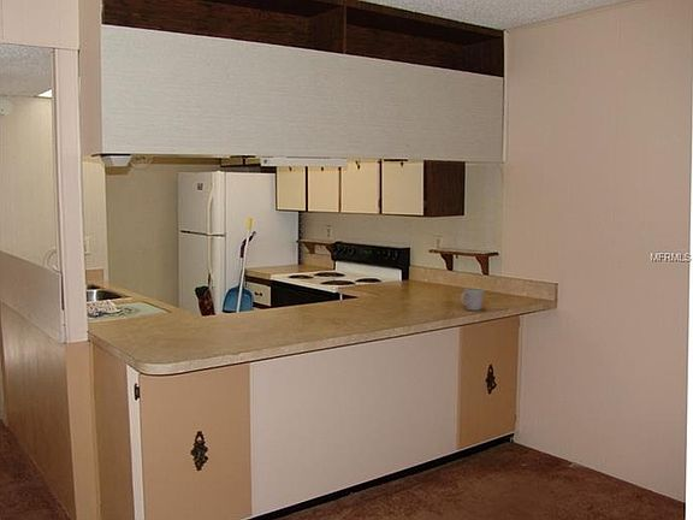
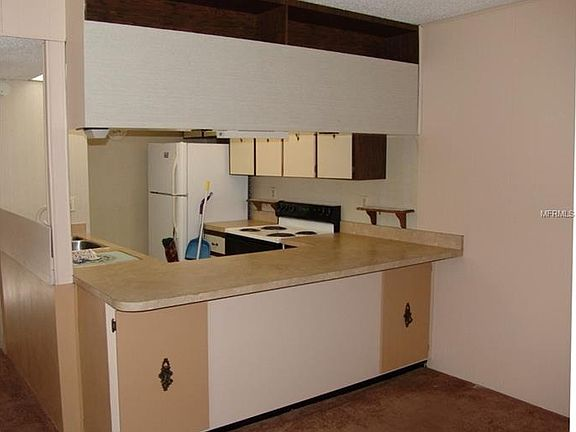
- mug (470, 299)
